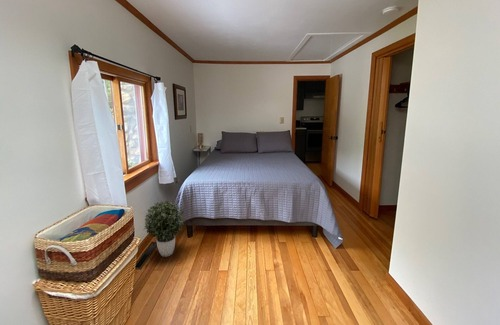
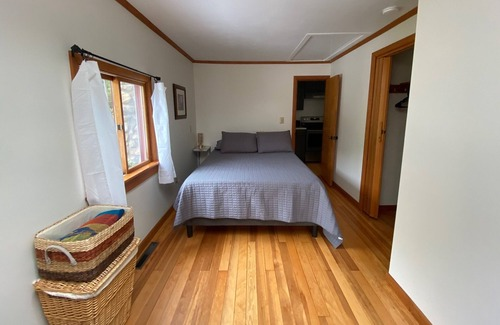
- potted plant (165, 228)
